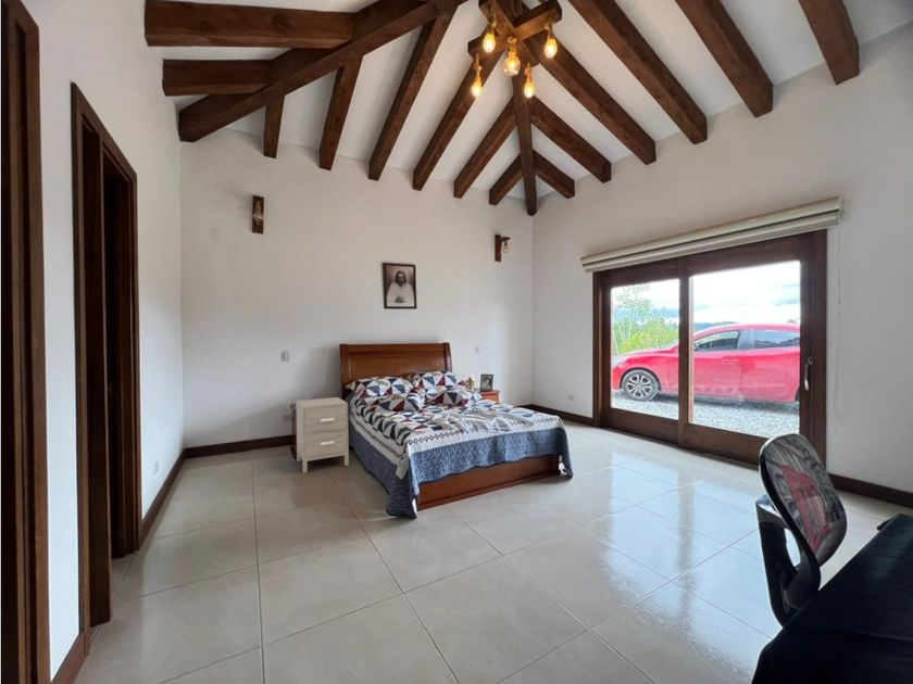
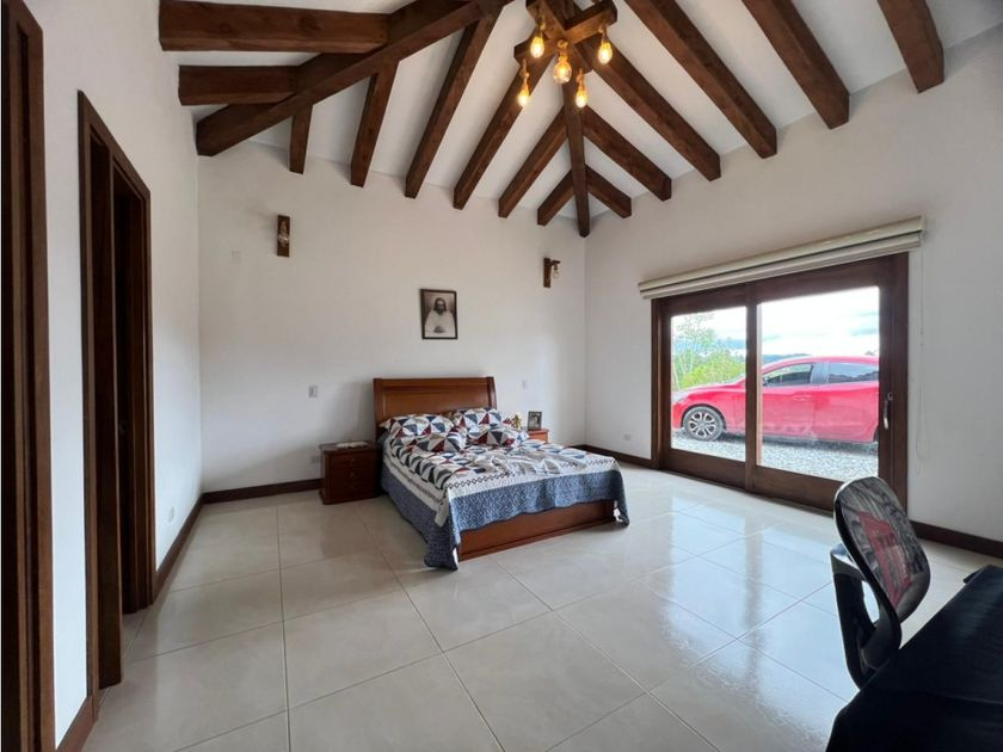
- nightstand (322, 432)
